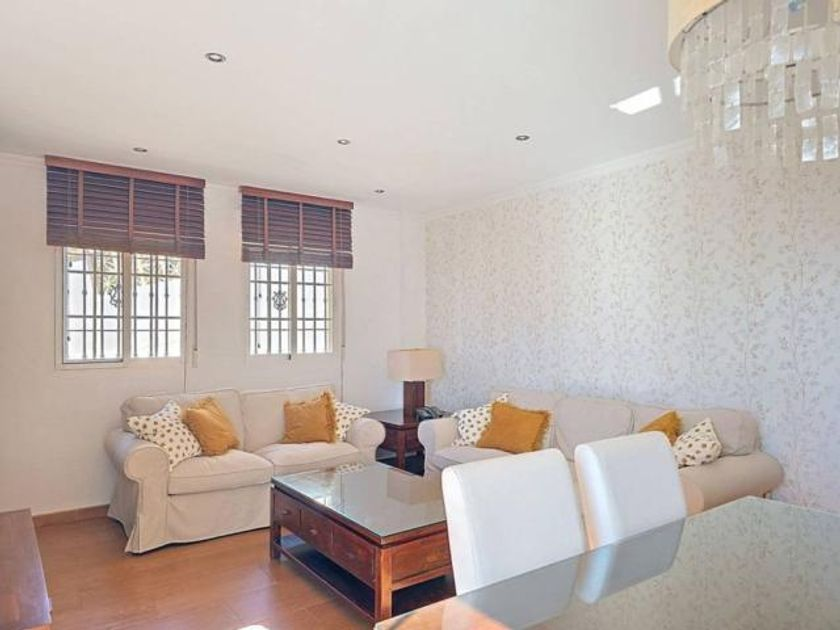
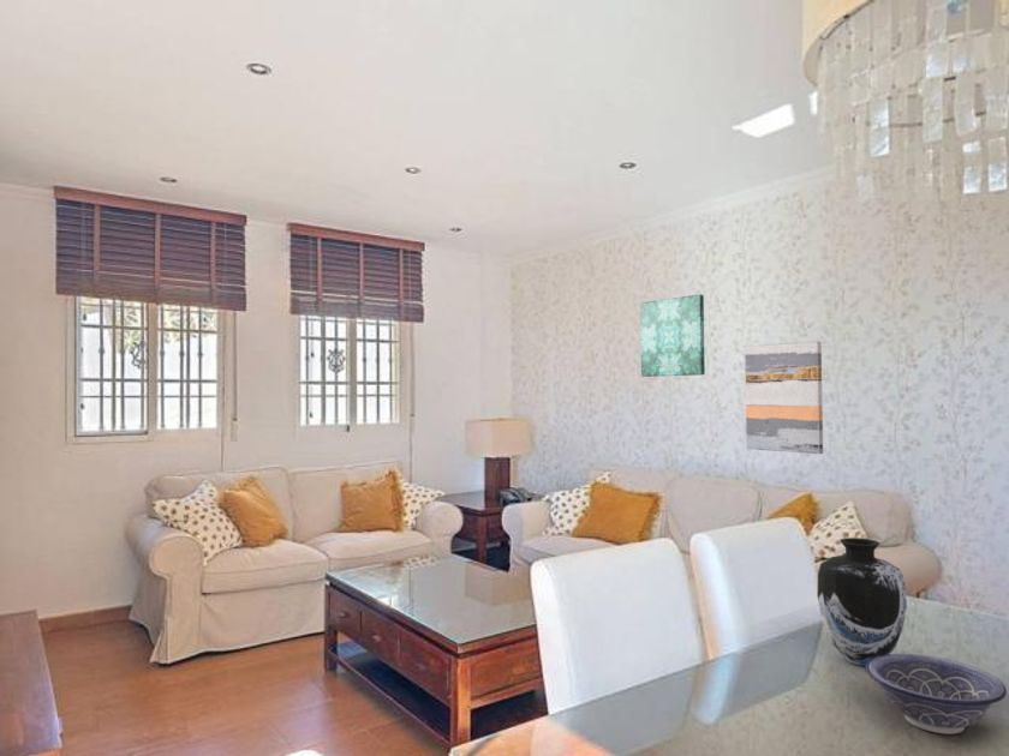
+ wall art (670, 337)
+ vase (860, 600)
+ decorative bowl (933, 698)
+ wall art (782, 397)
